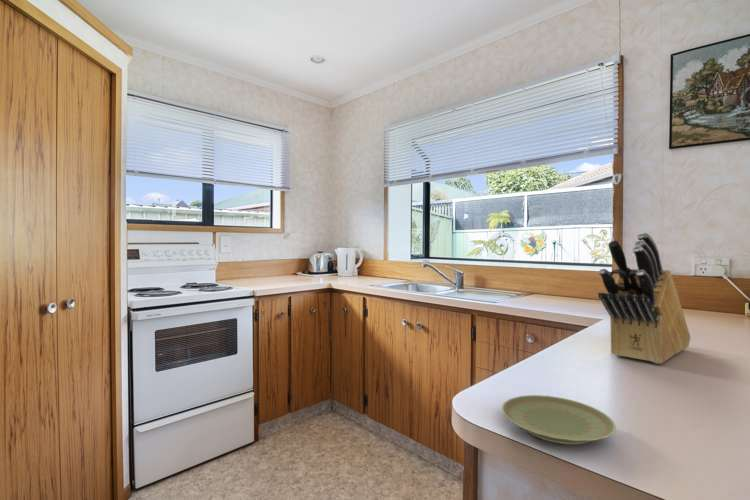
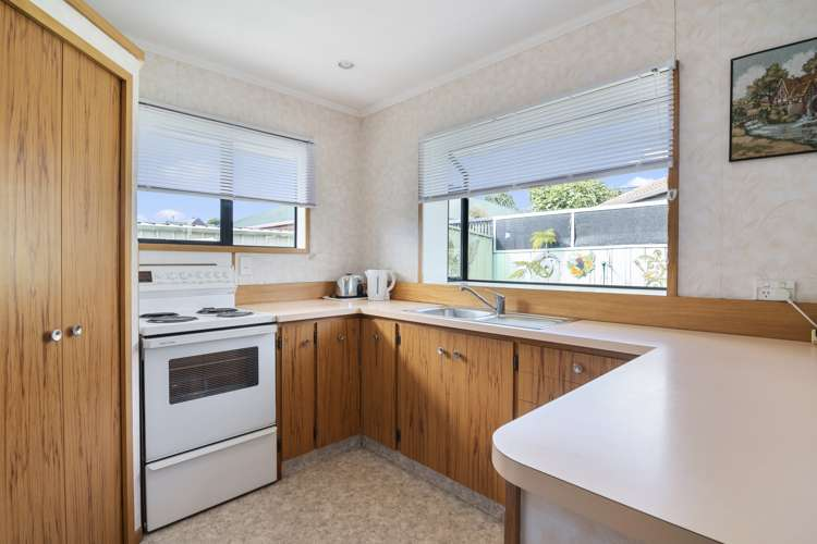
- knife block (646, 294)
- plate (555, 421)
